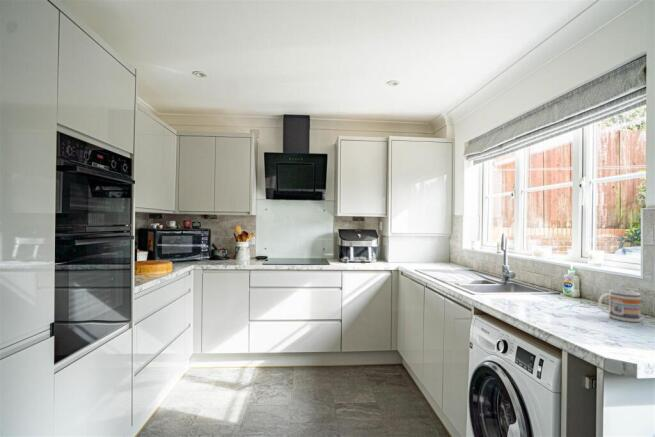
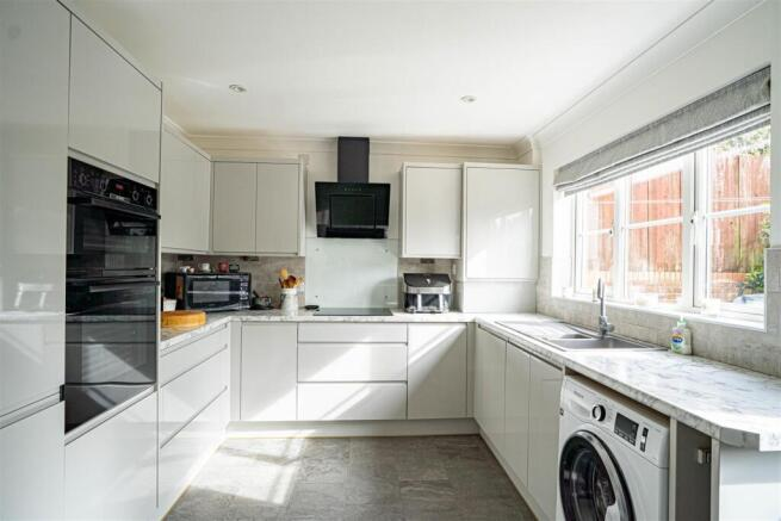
- mug (620, 304)
